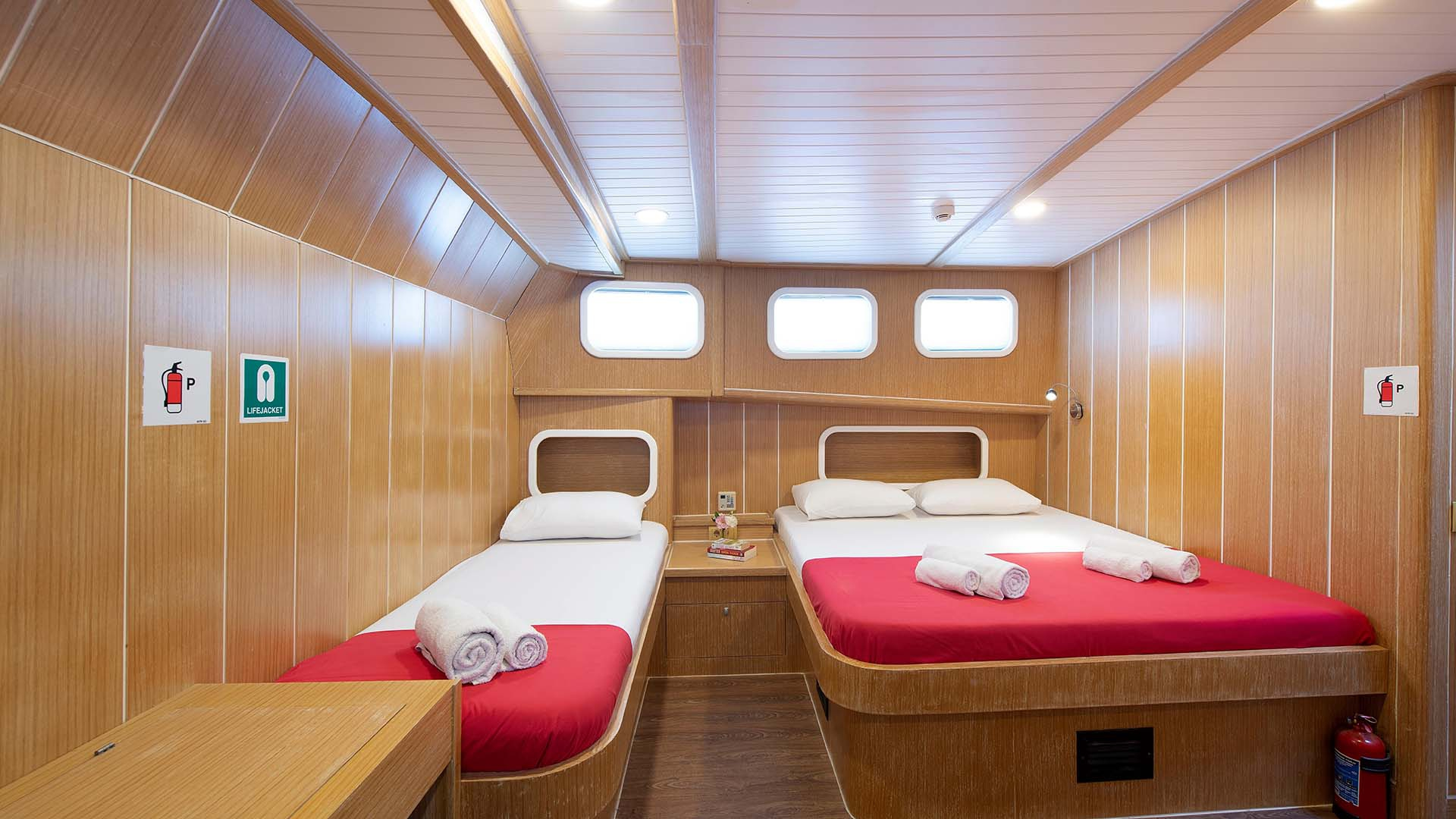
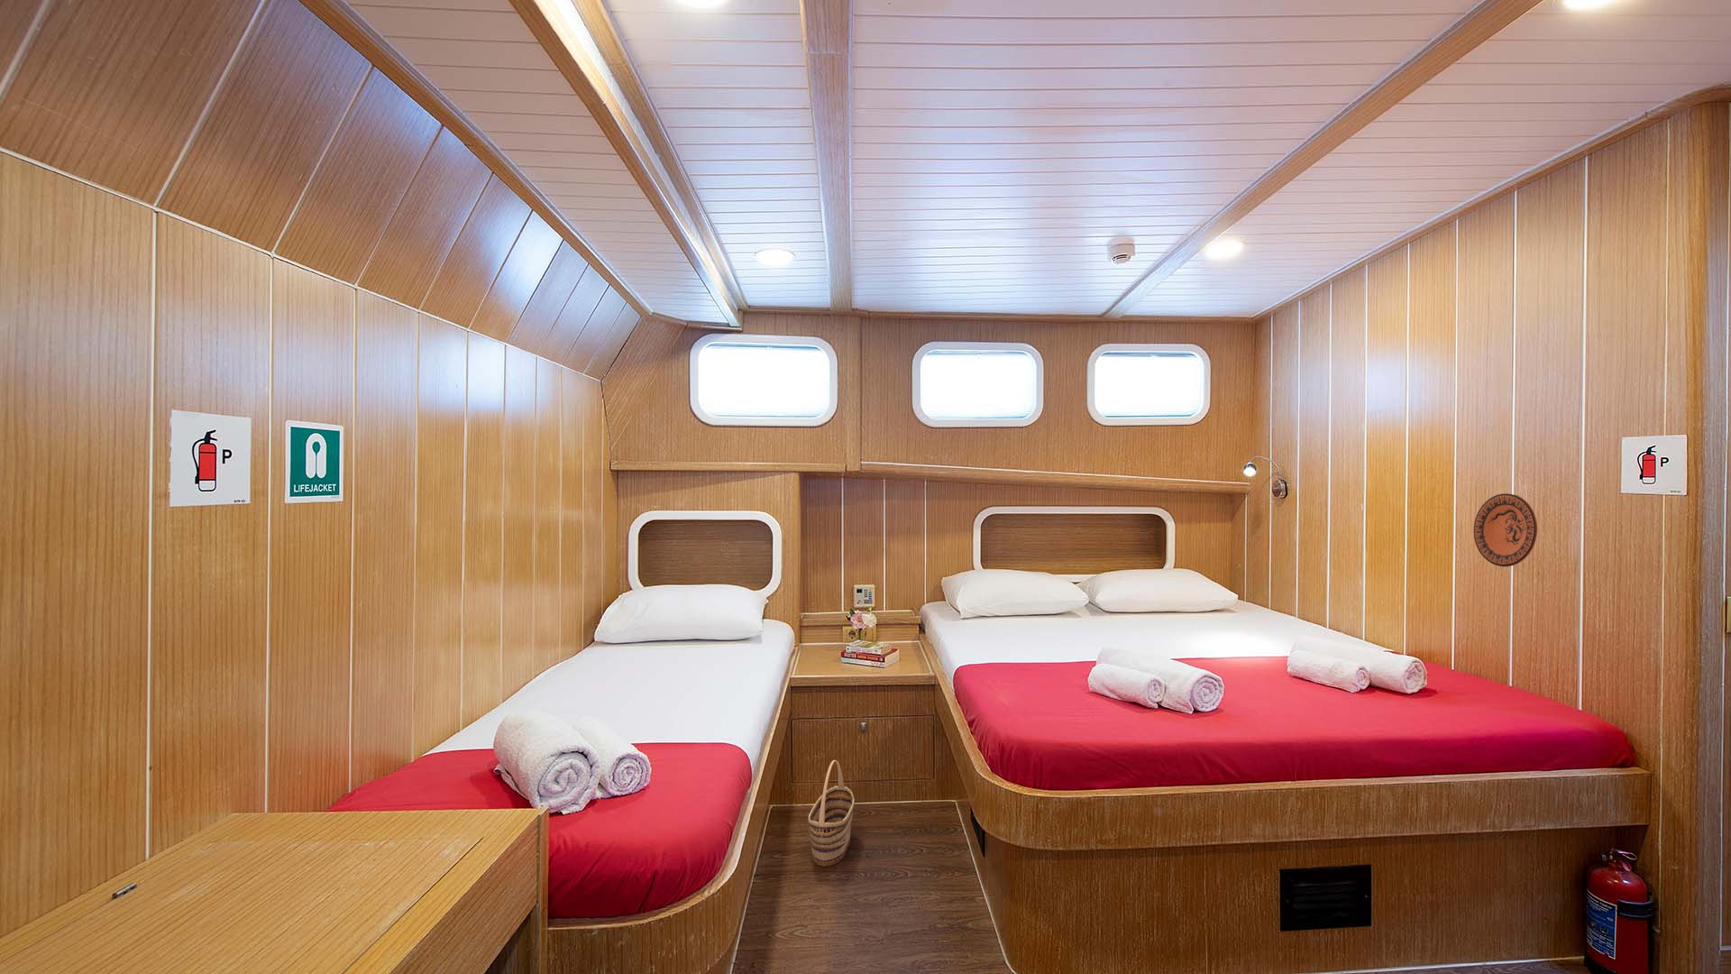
+ basket (831, 805)
+ decorative plate (1505, 529)
